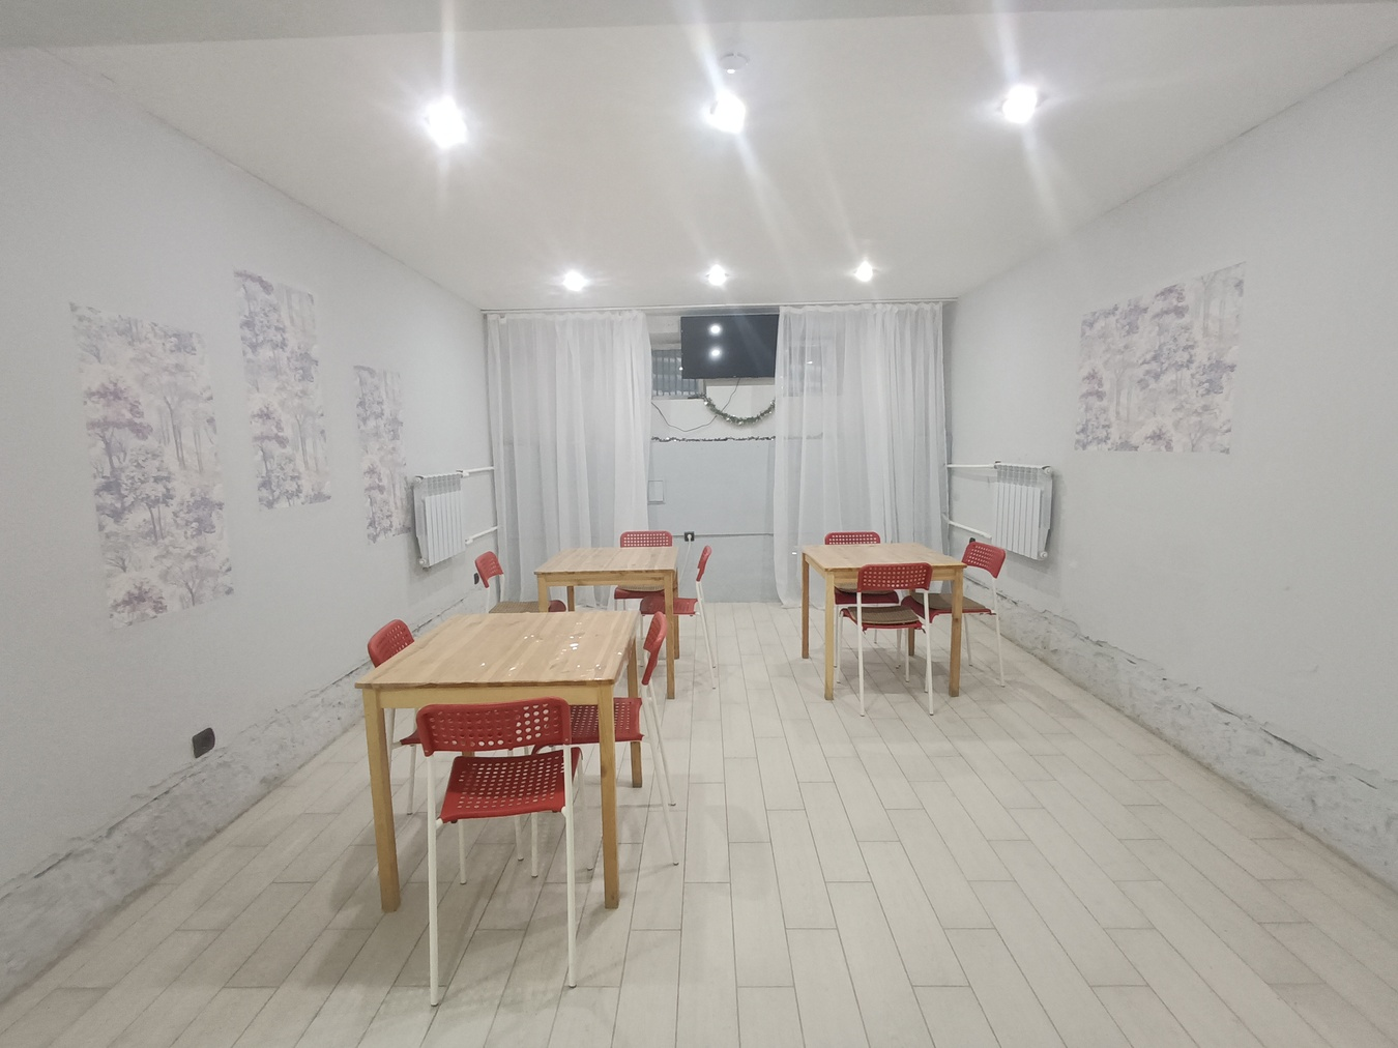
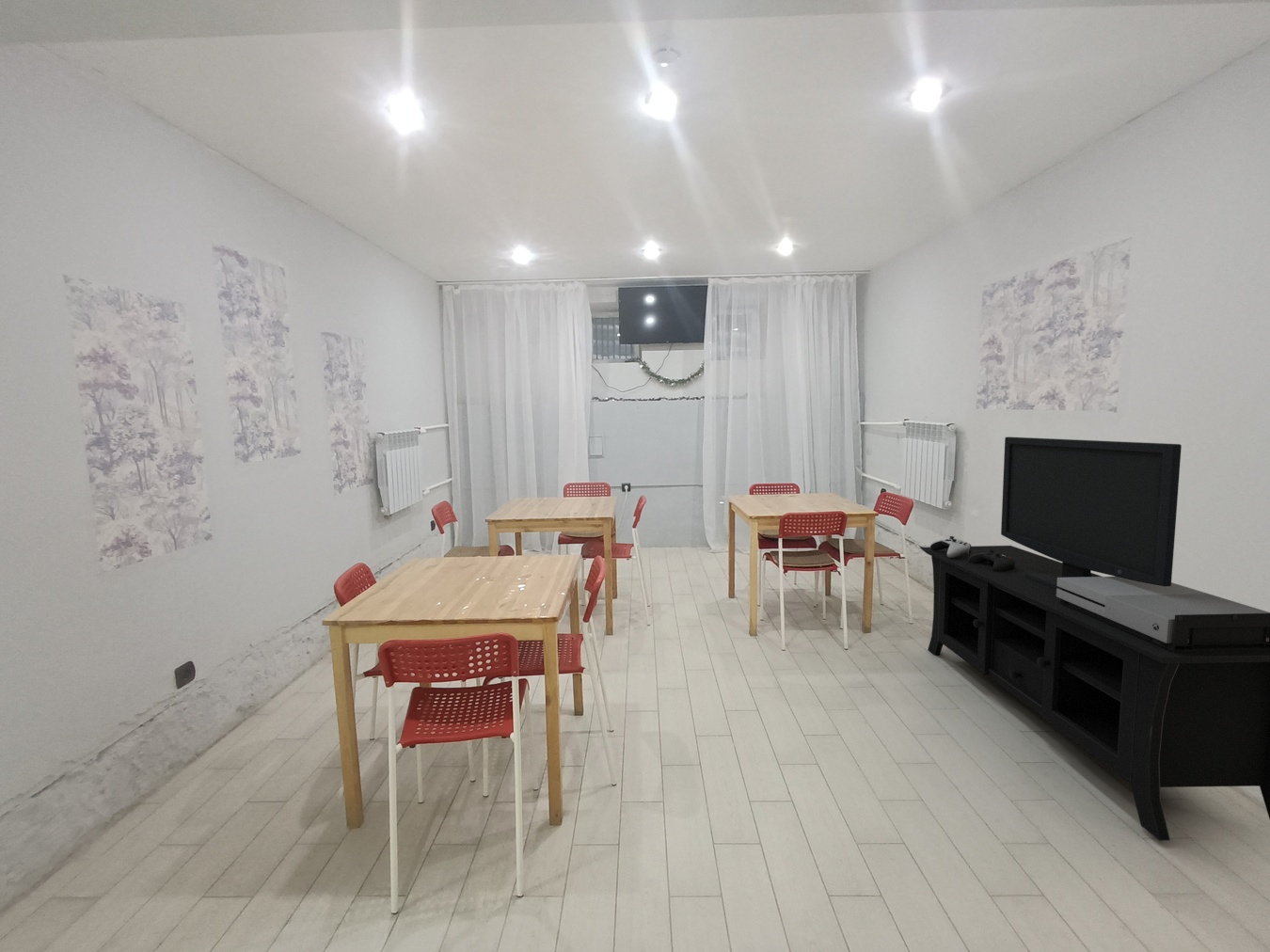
+ media console (1063, 582)
